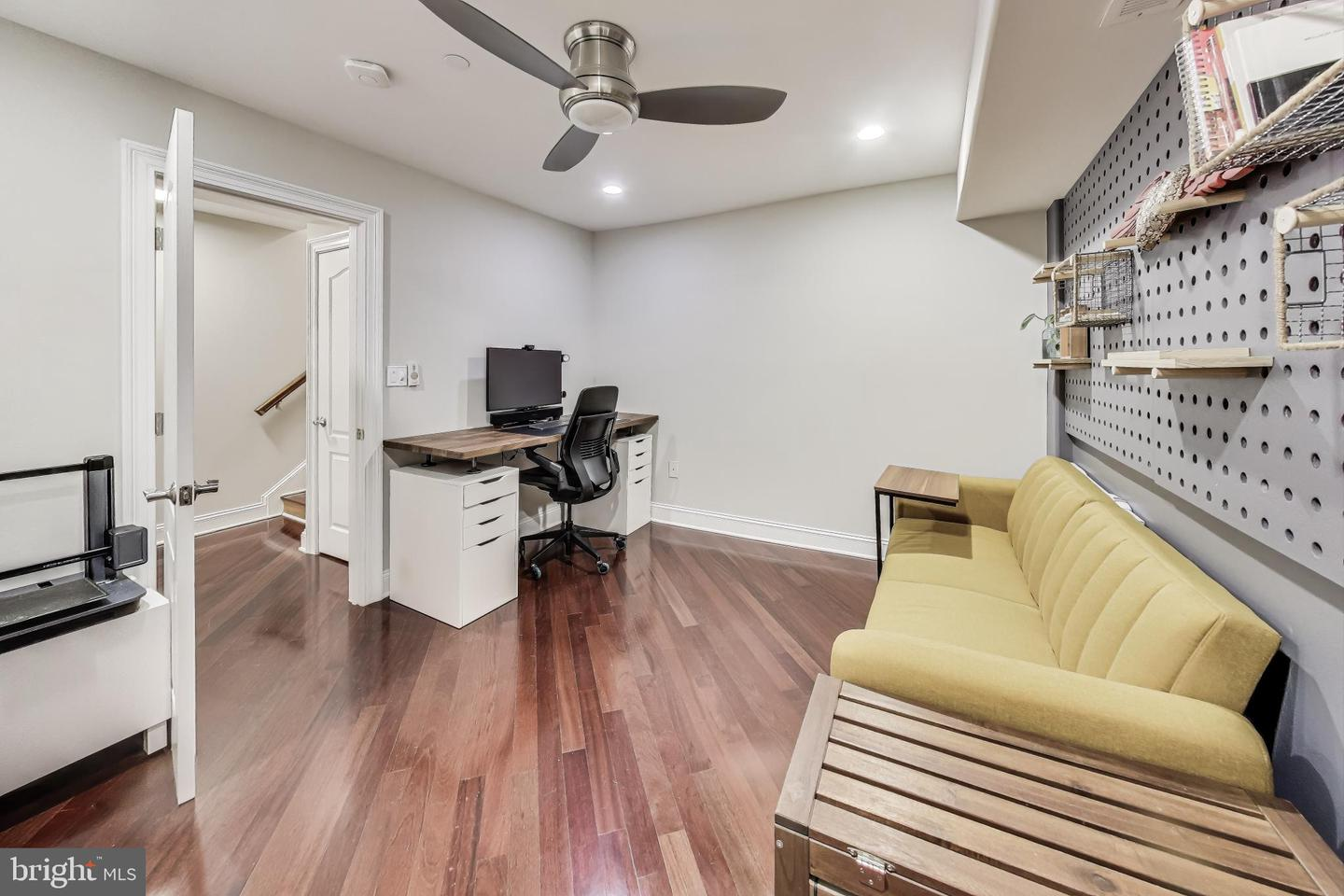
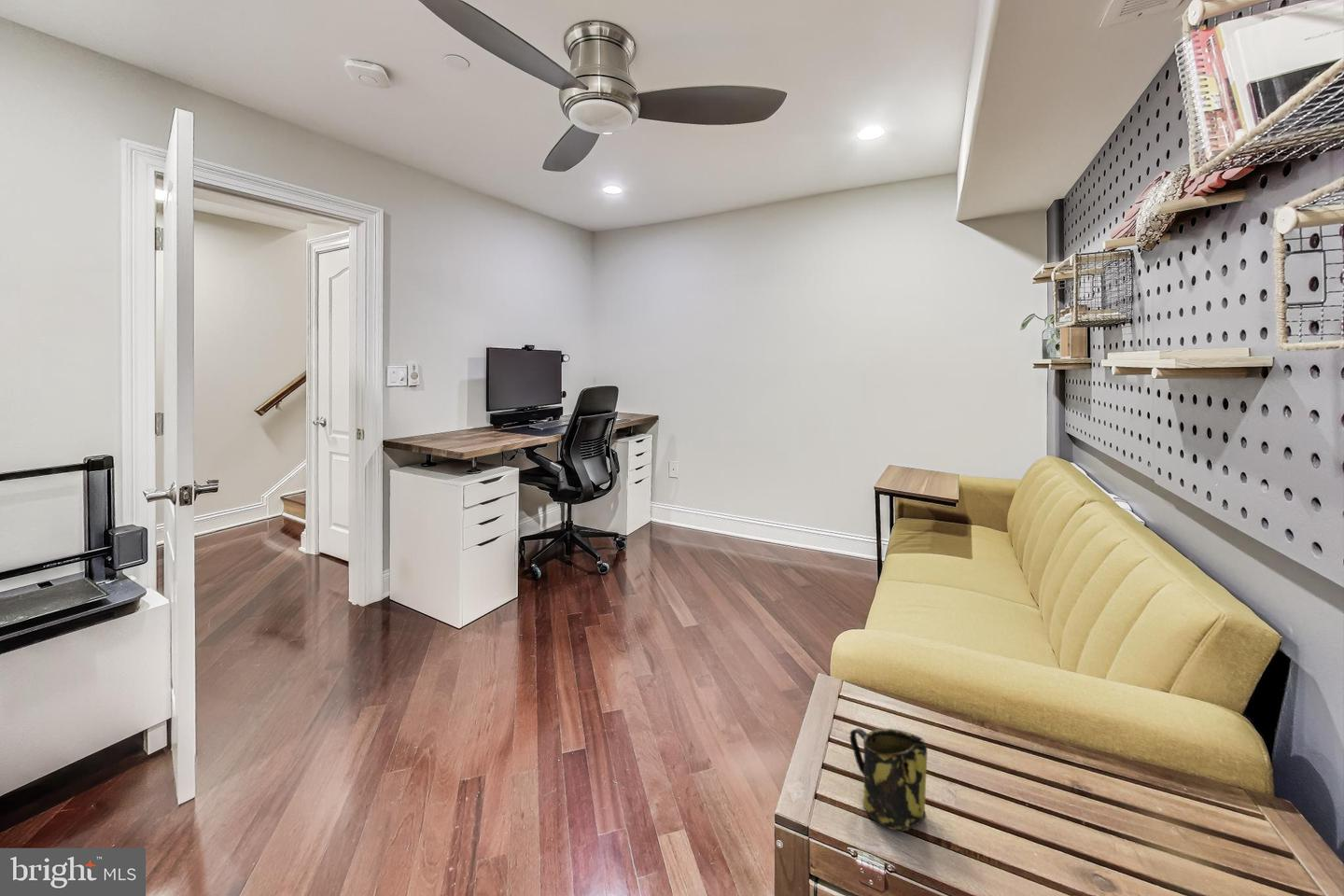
+ mug (888, 774)
